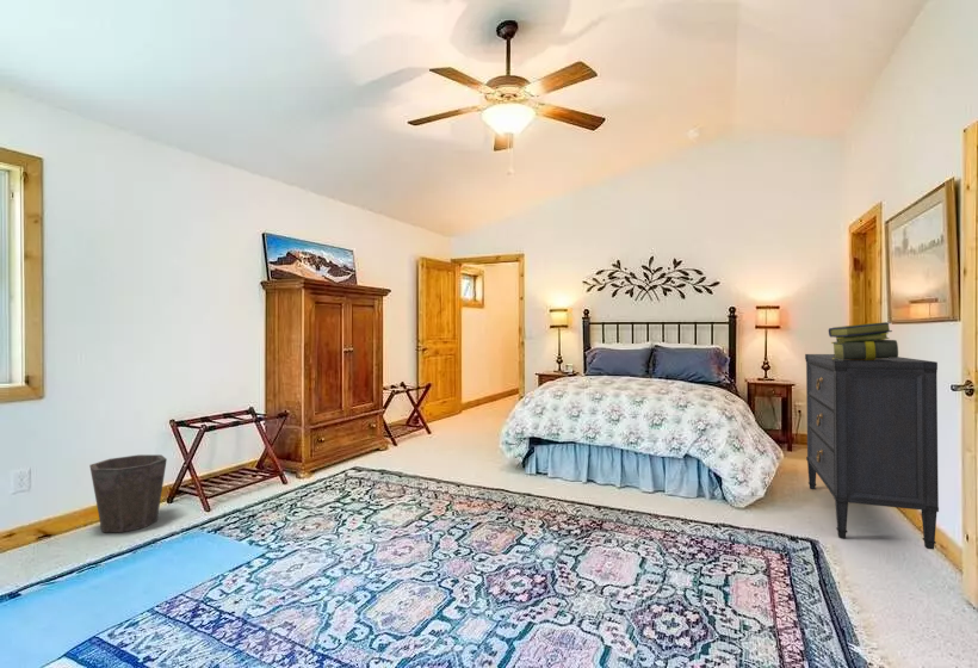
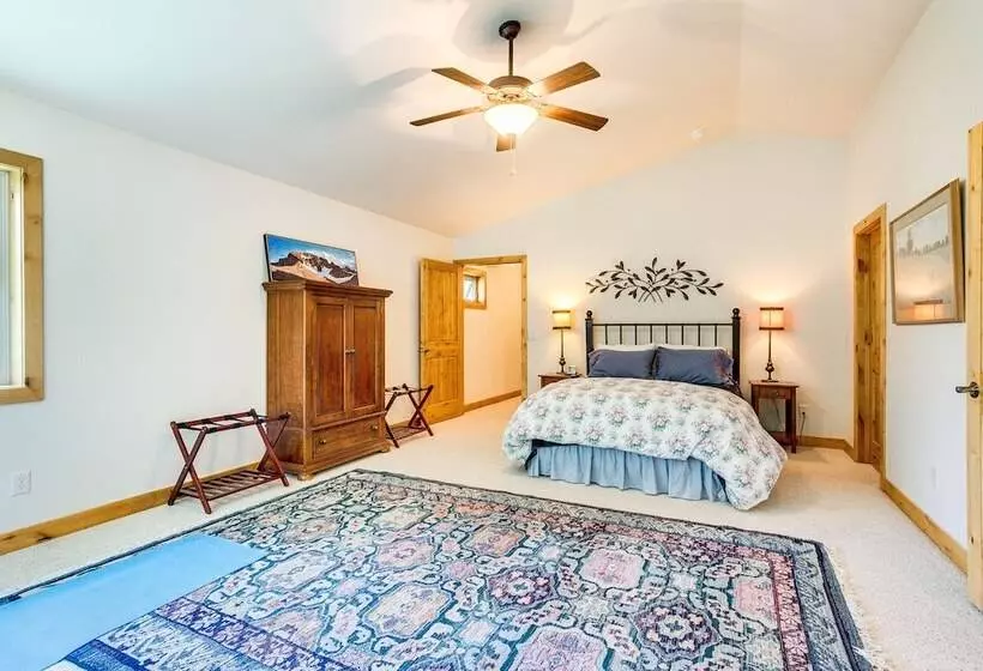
- waste bin (129, 493)
- dresser (859, 435)
- stack of books (861, 340)
